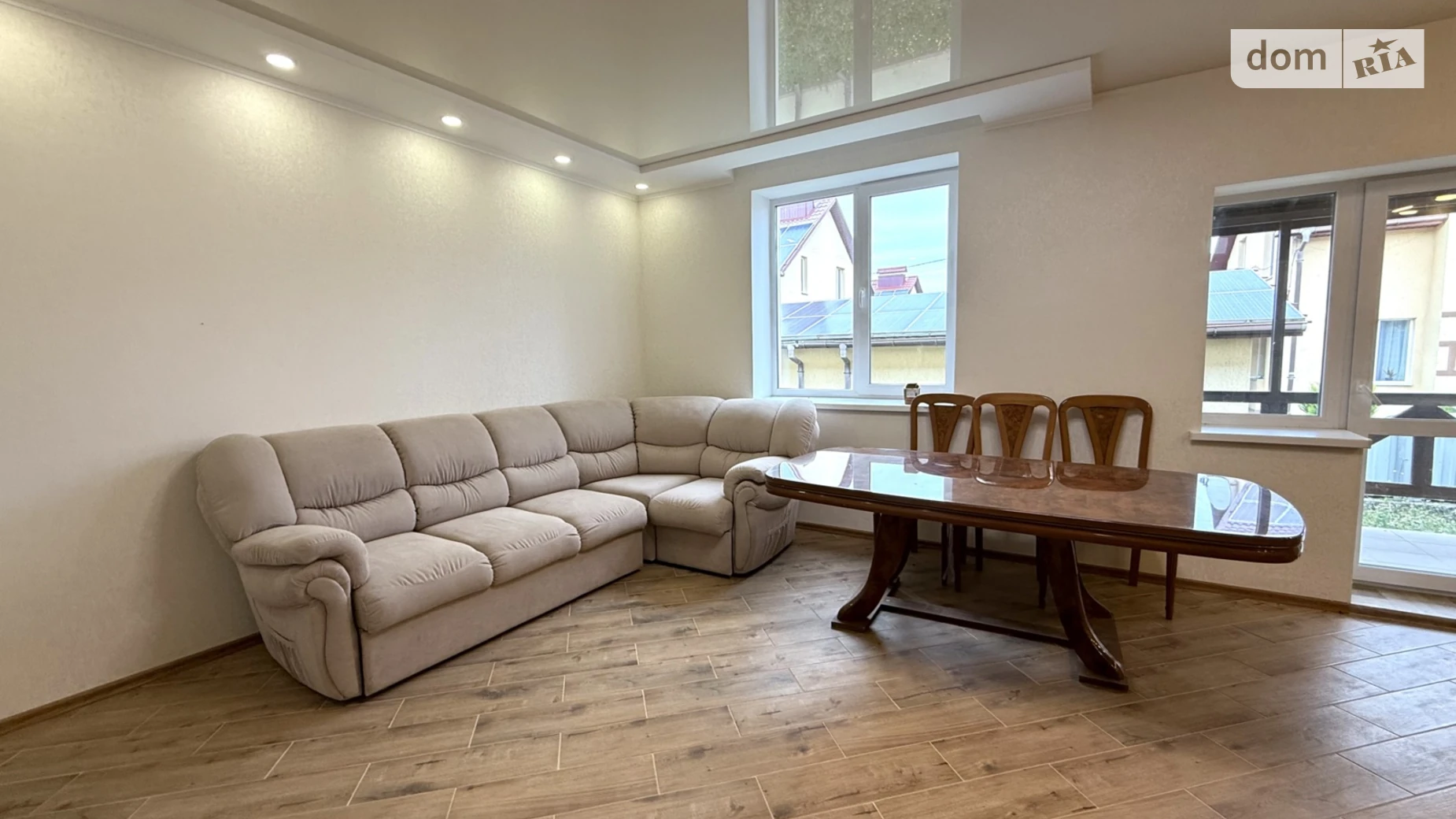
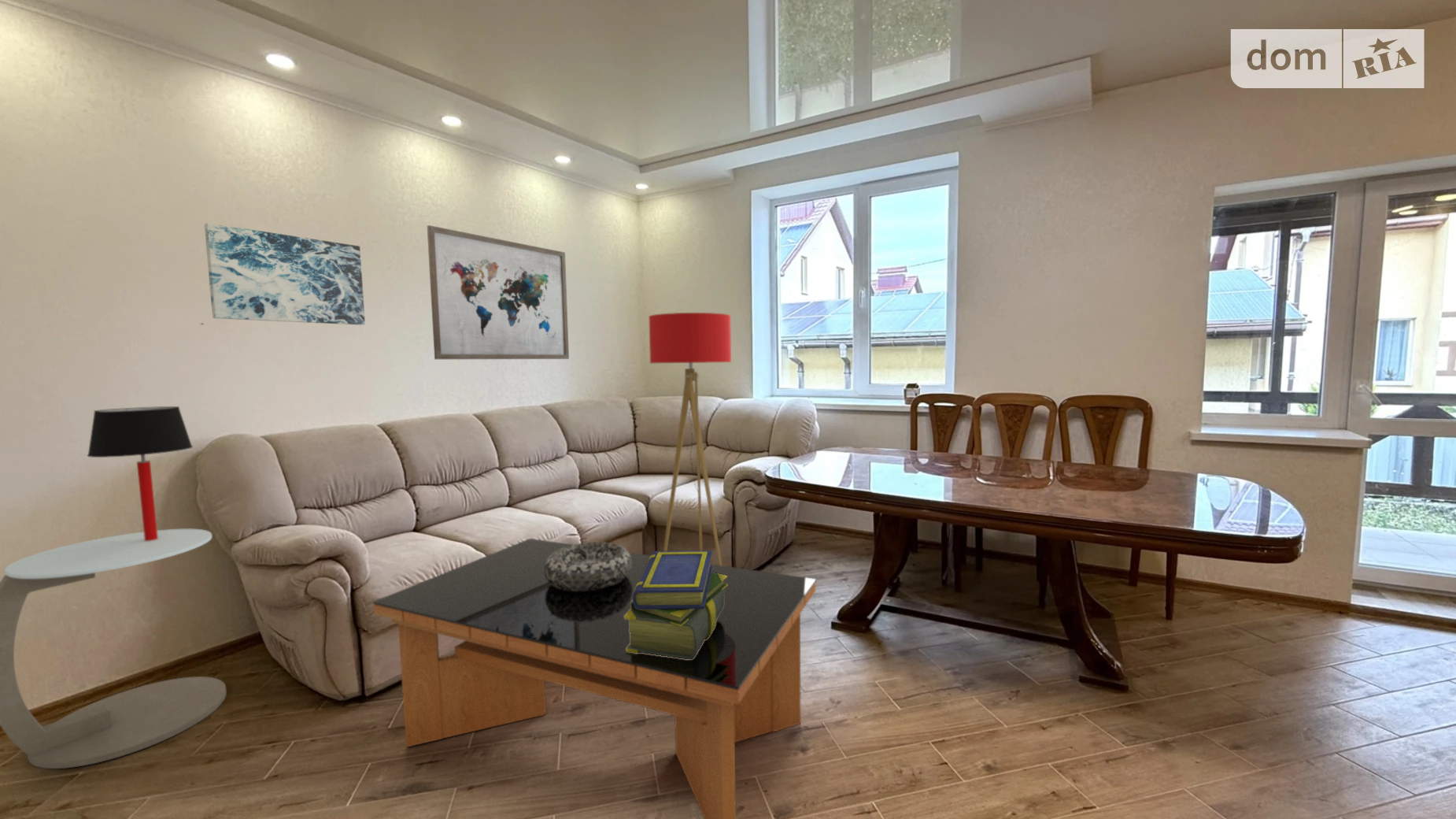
+ wall art (506, 300)
+ decorative bowl (588, 565)
+ table lamp (144, 474)
+ coffee table (604, 662)
+ side table (128, 690)
+ floor lamp (691, 460)
+ wall art (292, 279)
+ stack of books (678, 598)
